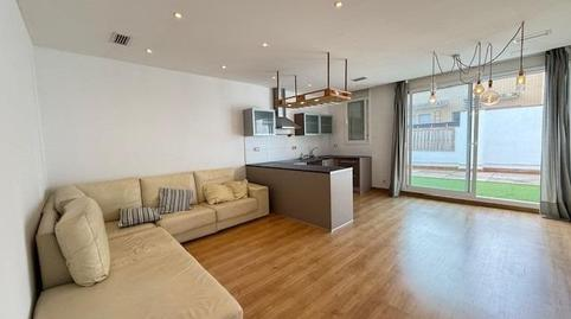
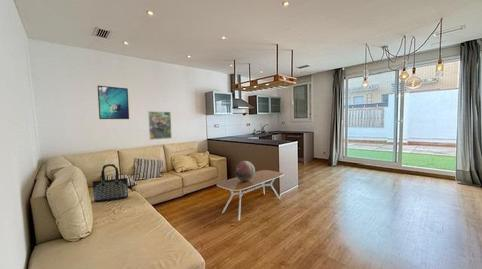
+ coffee table (251, 190)
+ tote bag (110, 181)
+ decorative globe (244, 170)
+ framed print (114, 103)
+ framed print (160, 125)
